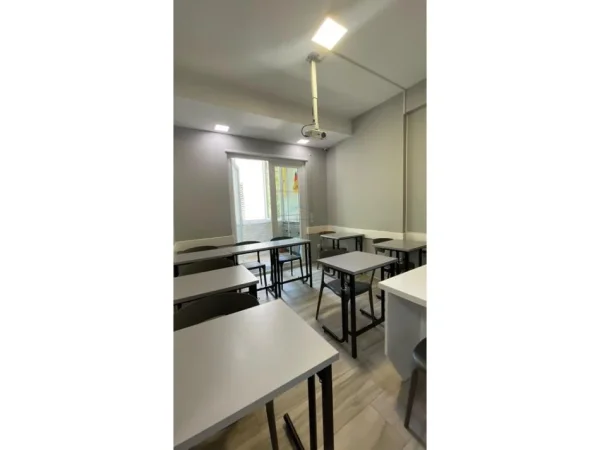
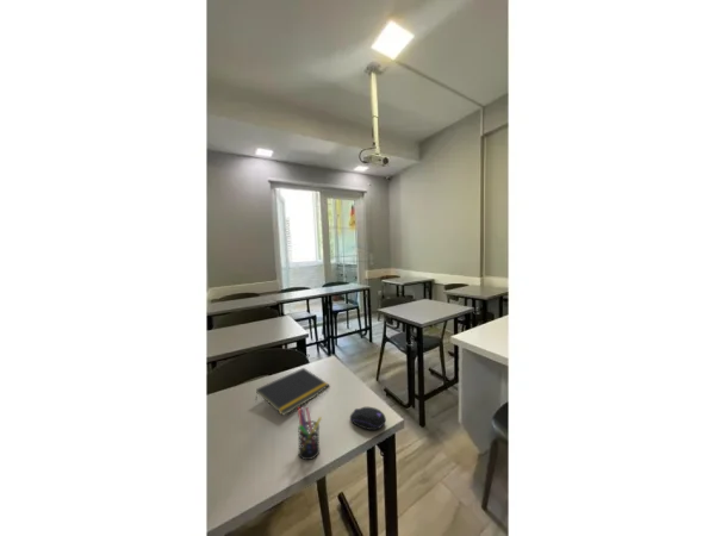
+ notepad (294, 388)
+ computer mouse (367, 416)
+ pen holder (306, 431)
